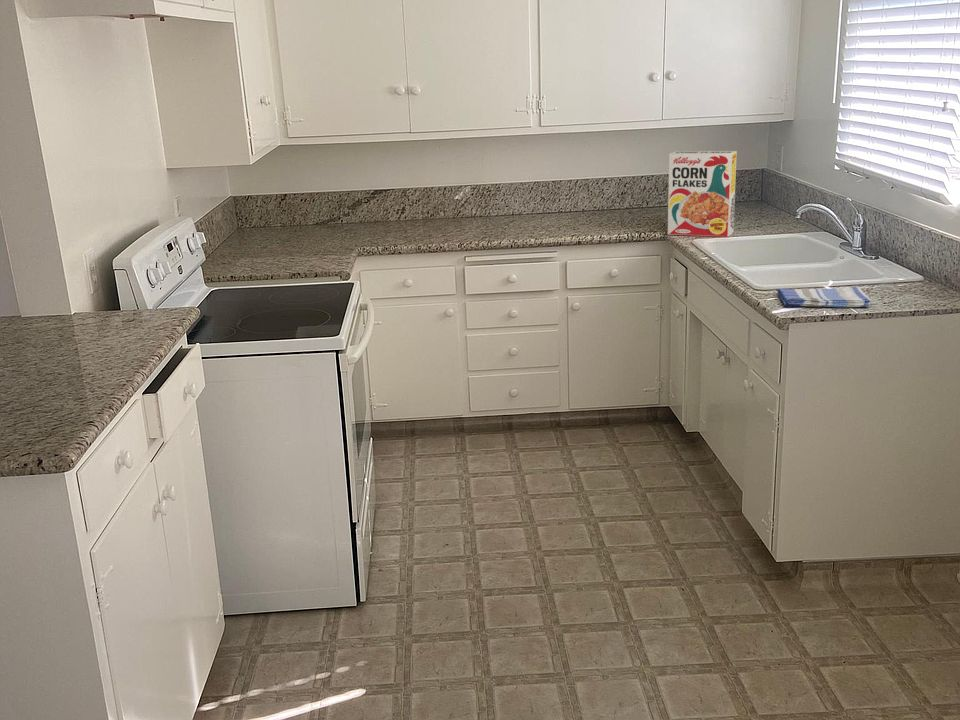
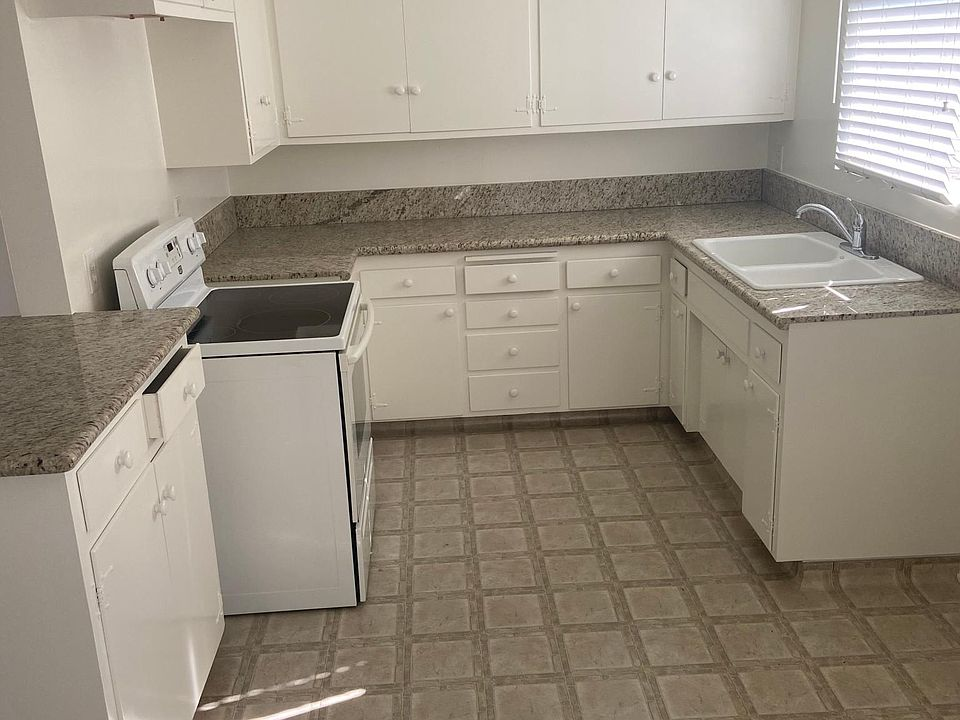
- dish towel (822, 295)
- cereal box (701, 193)
